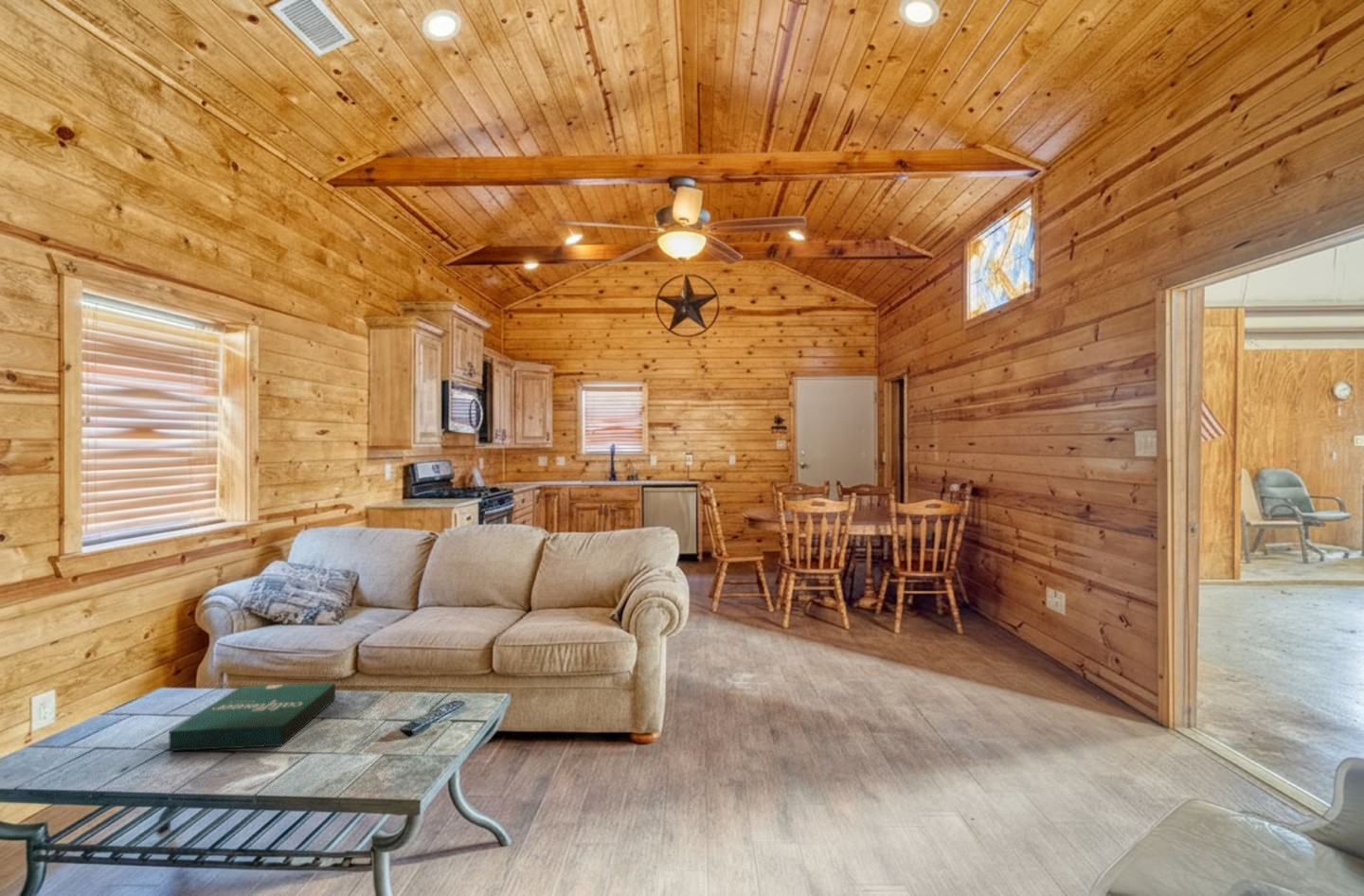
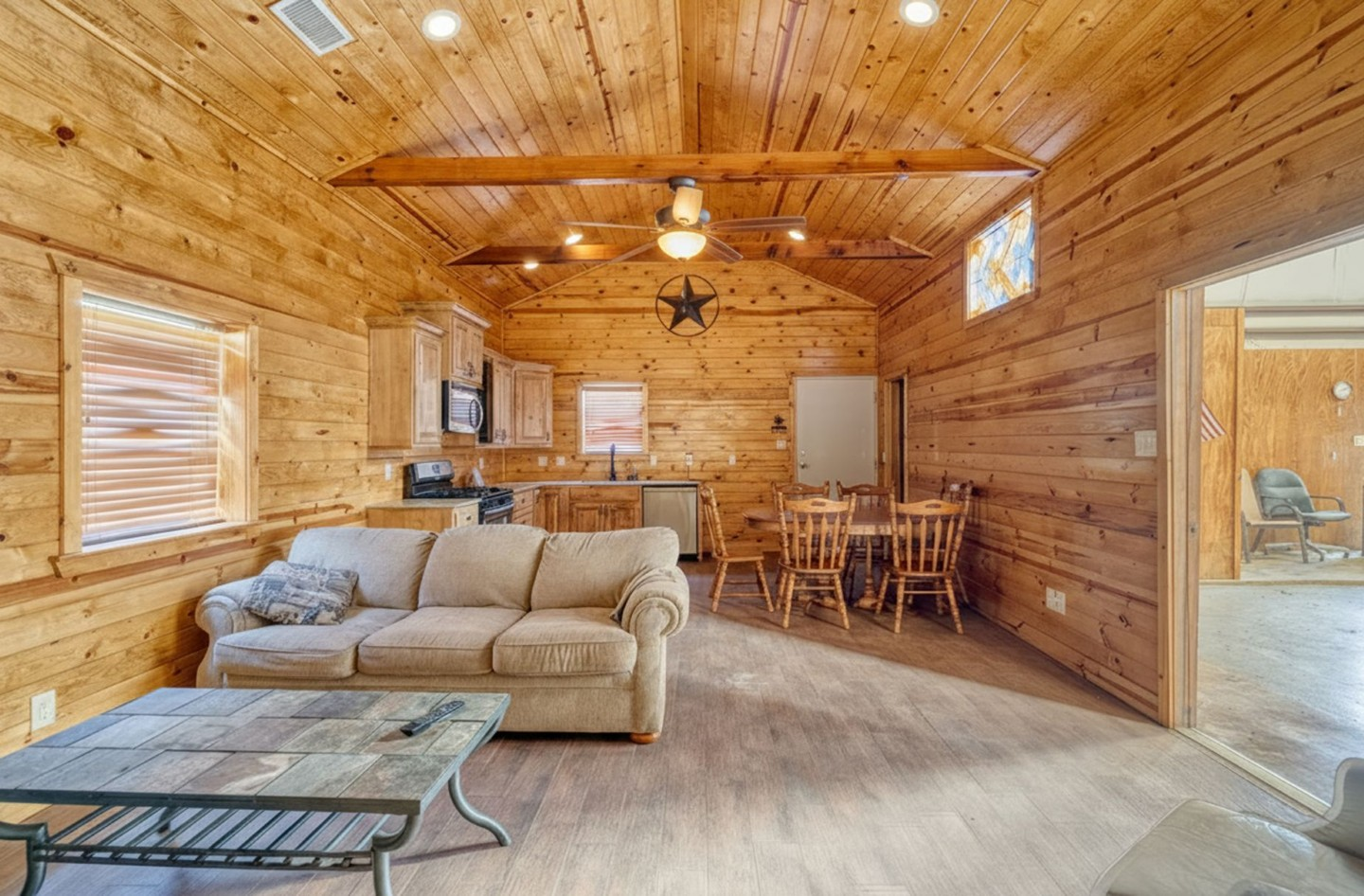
- pizza box (260, 713)
